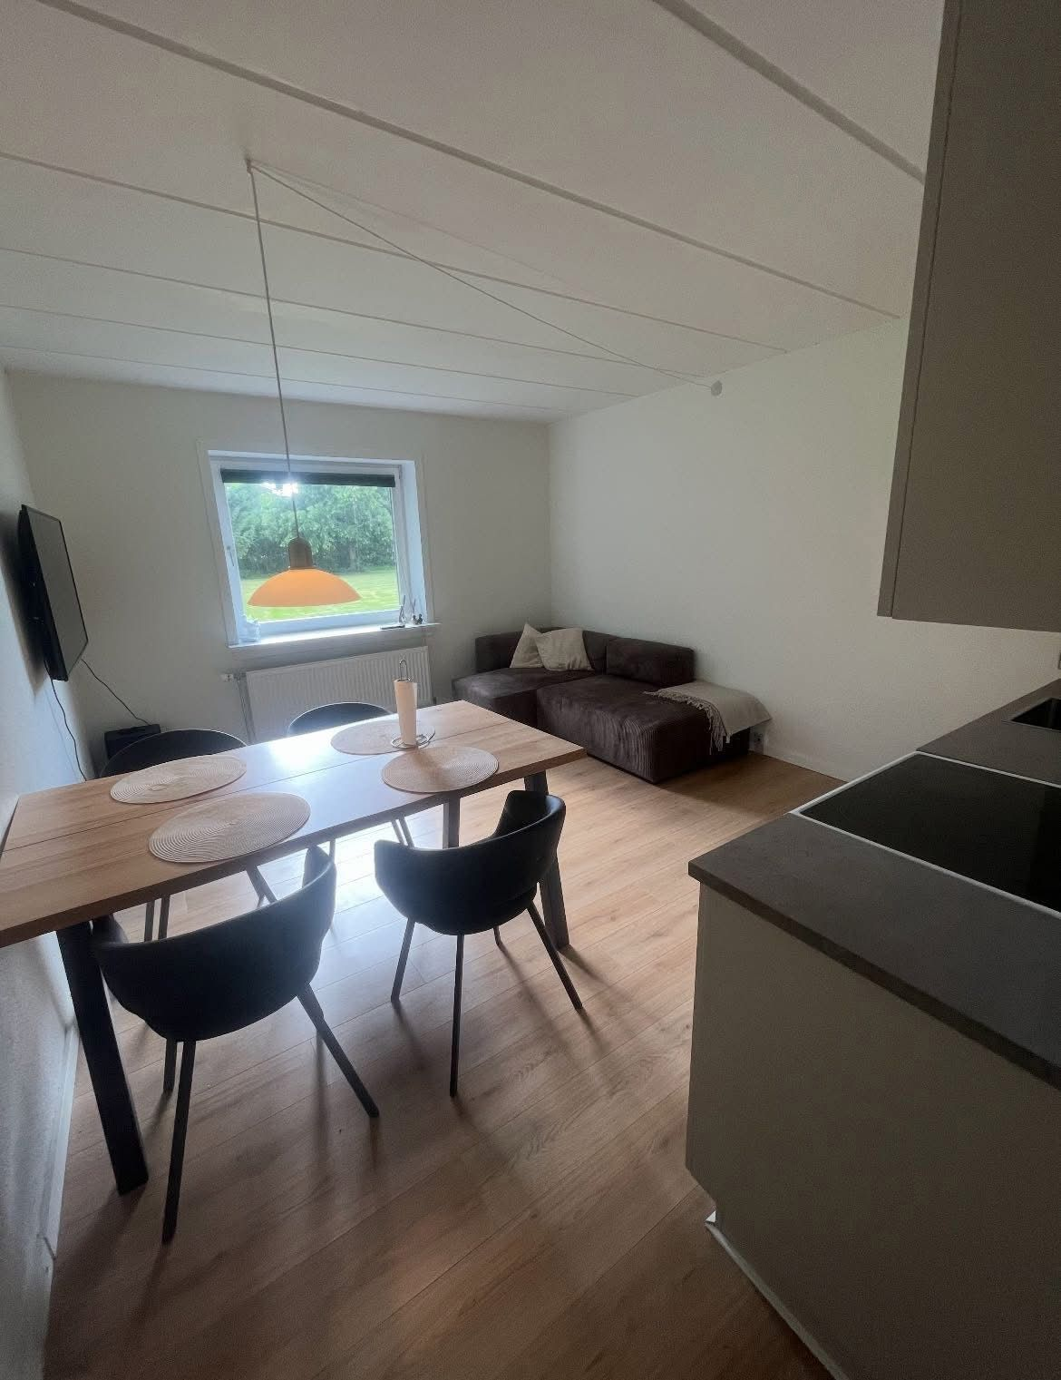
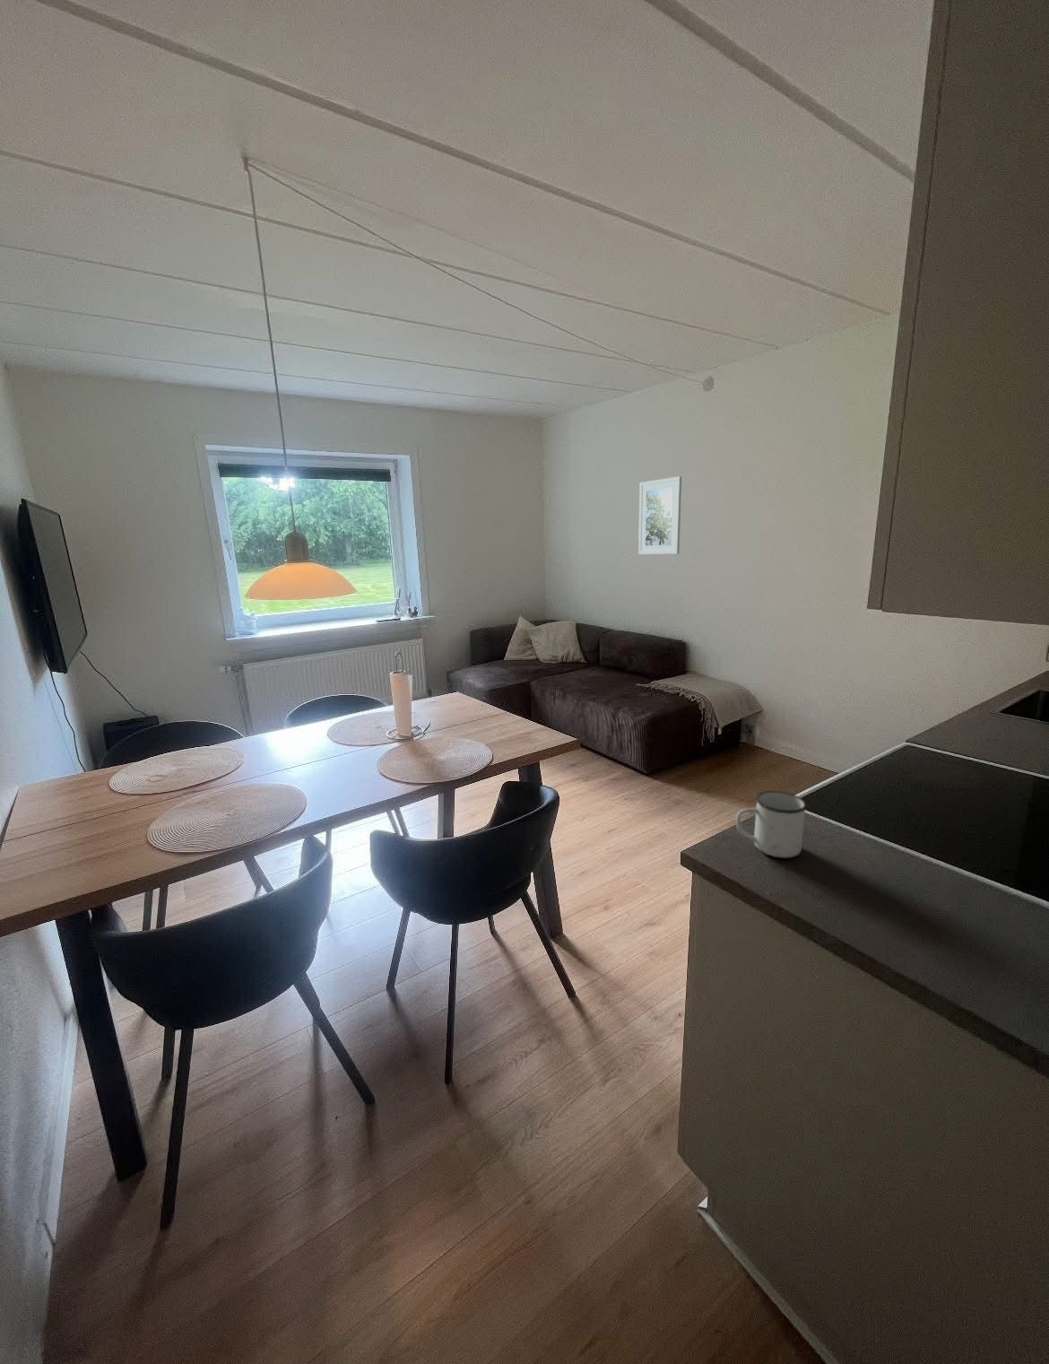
+ mug (768, 823)
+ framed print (659, 518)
